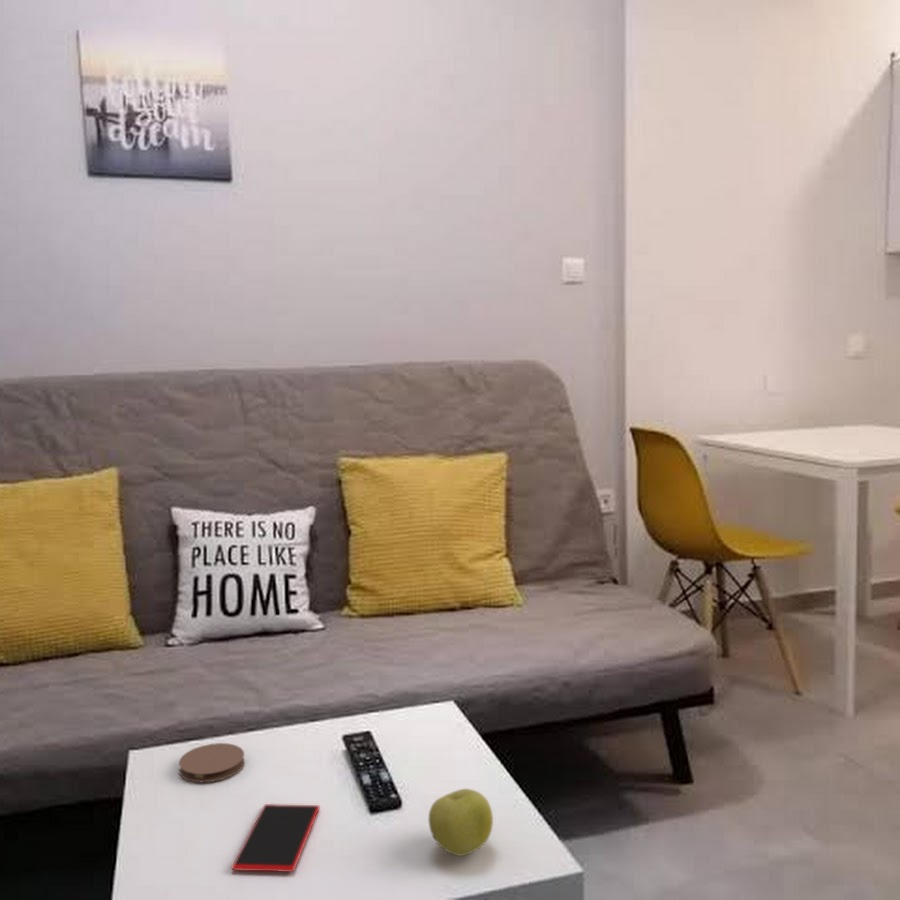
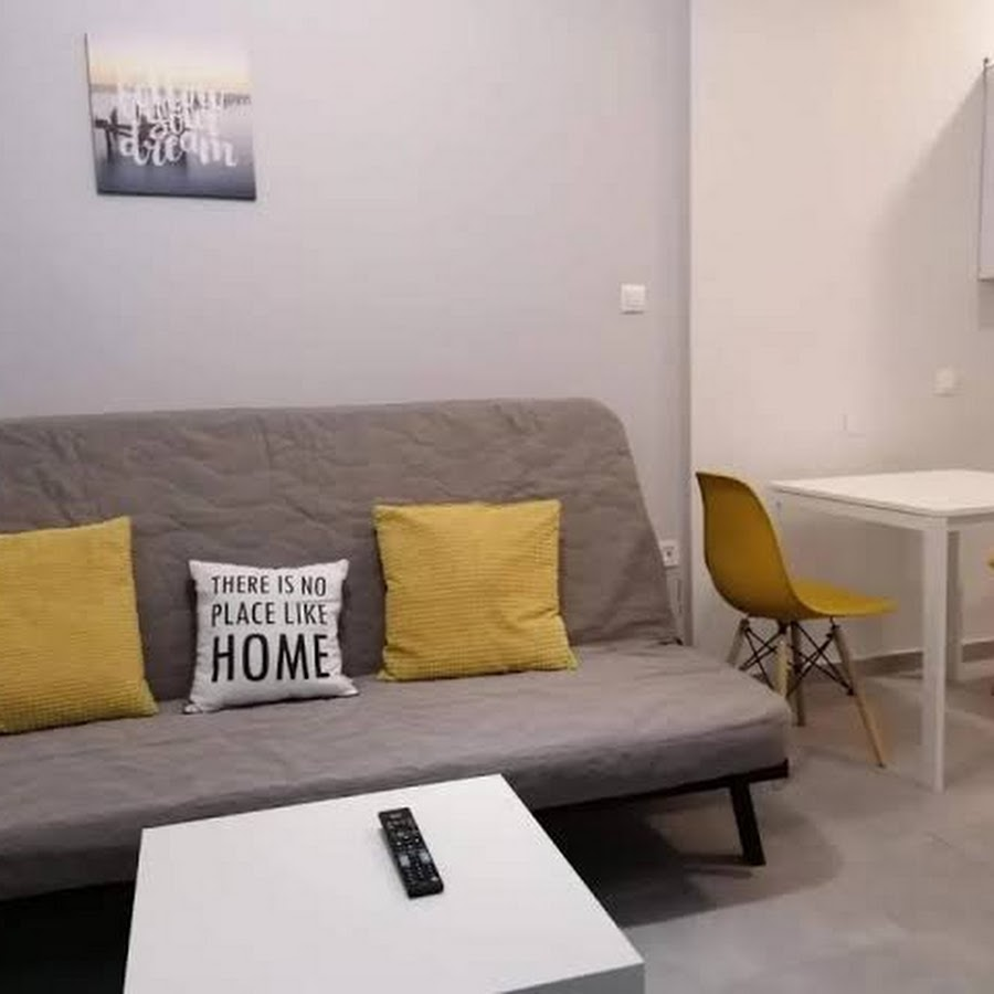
- smartphone (278, 835)
- coaster (212, 762)
- apple (460, 821)
